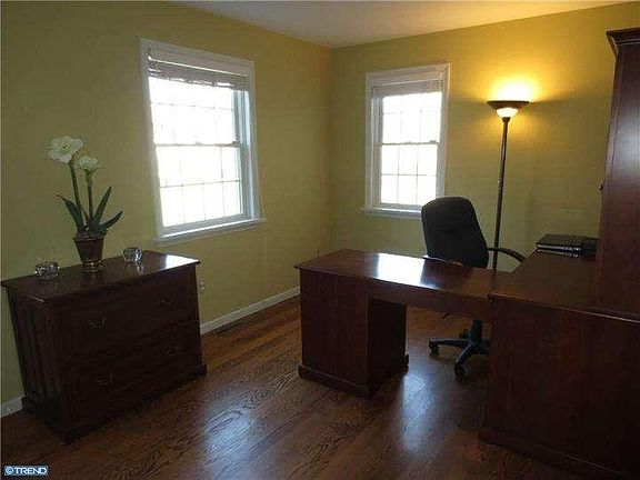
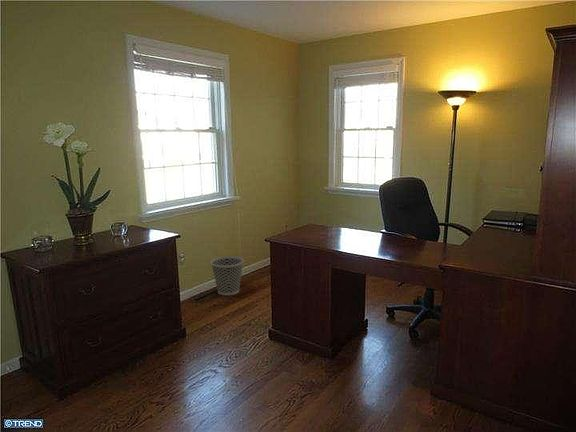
+ wastebasket (227, 276)
